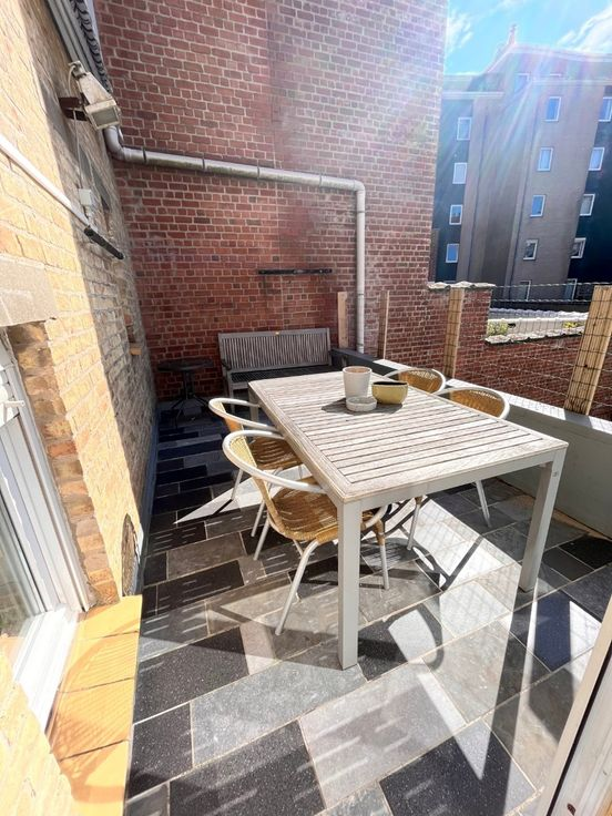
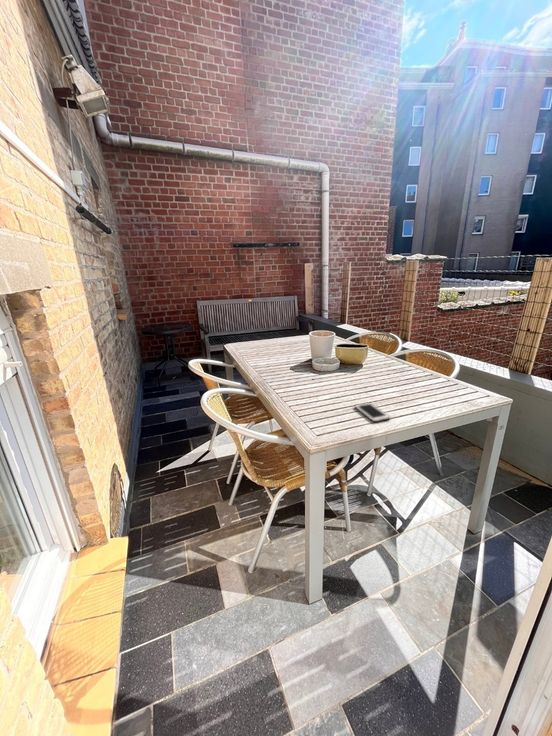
+ cell phone (371, 411)
